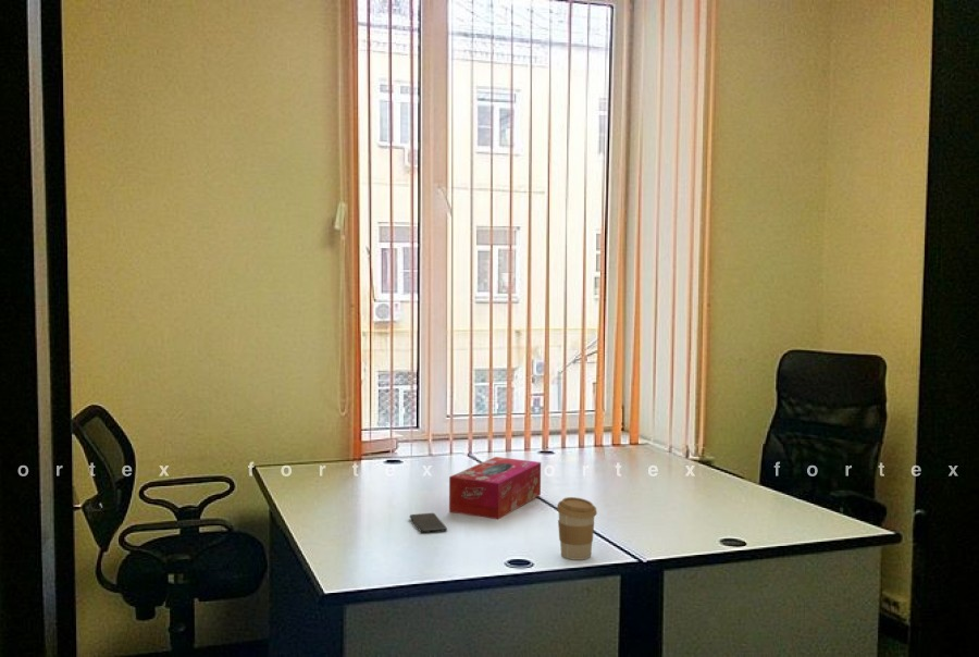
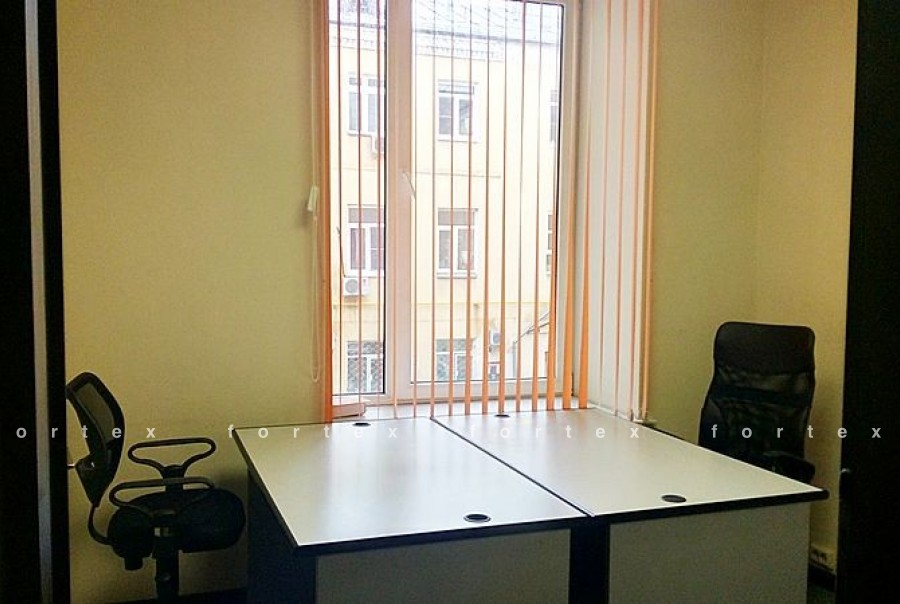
- tissue box (496, 486)
- coffee cup (575, 528)
- smartphone (427, 522)
